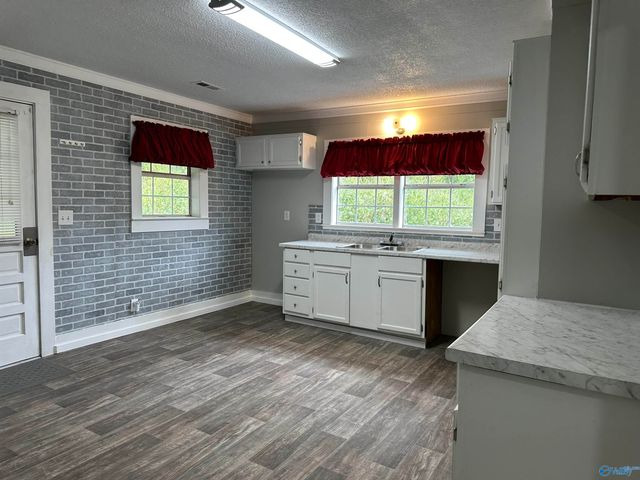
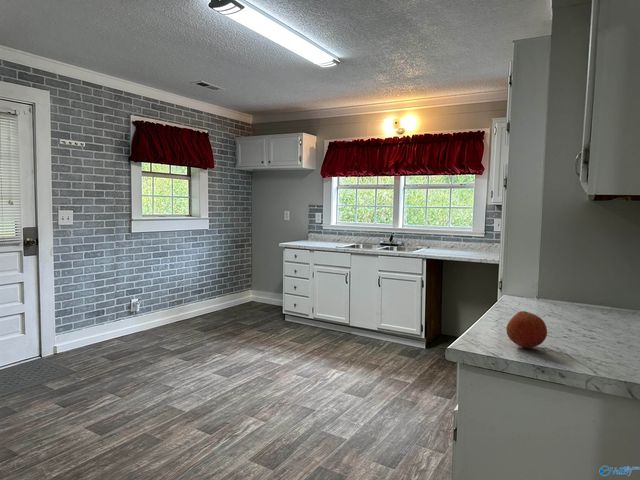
+ fruit (526, 329)
